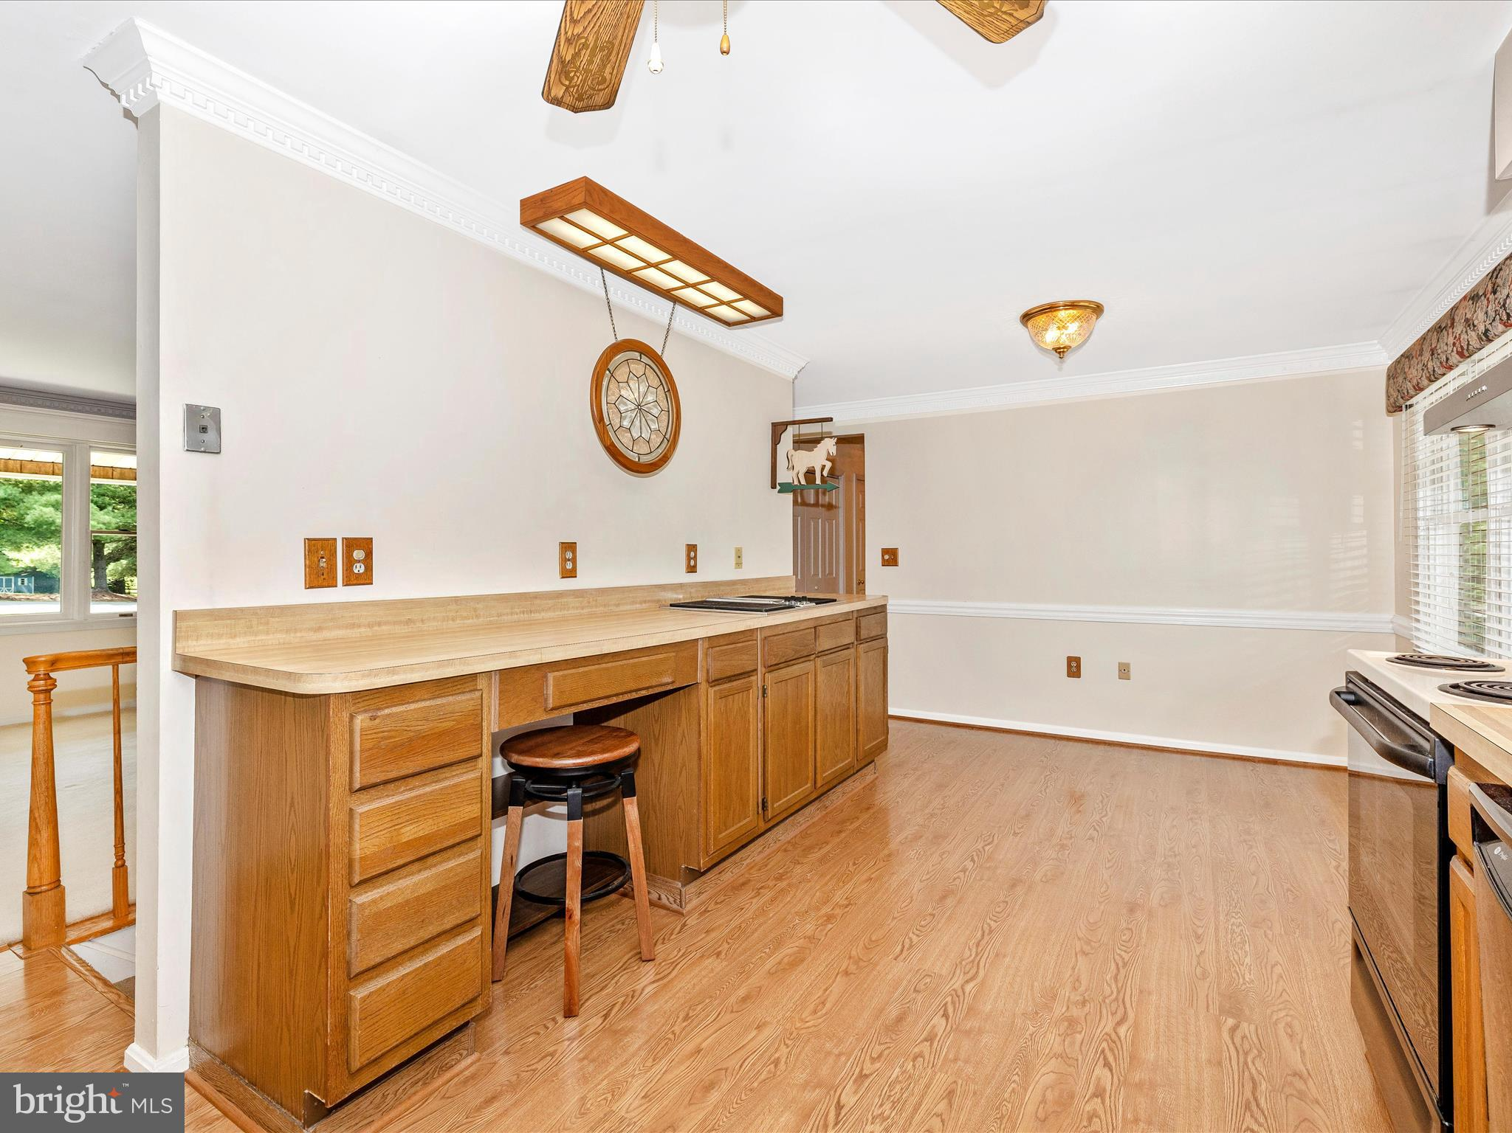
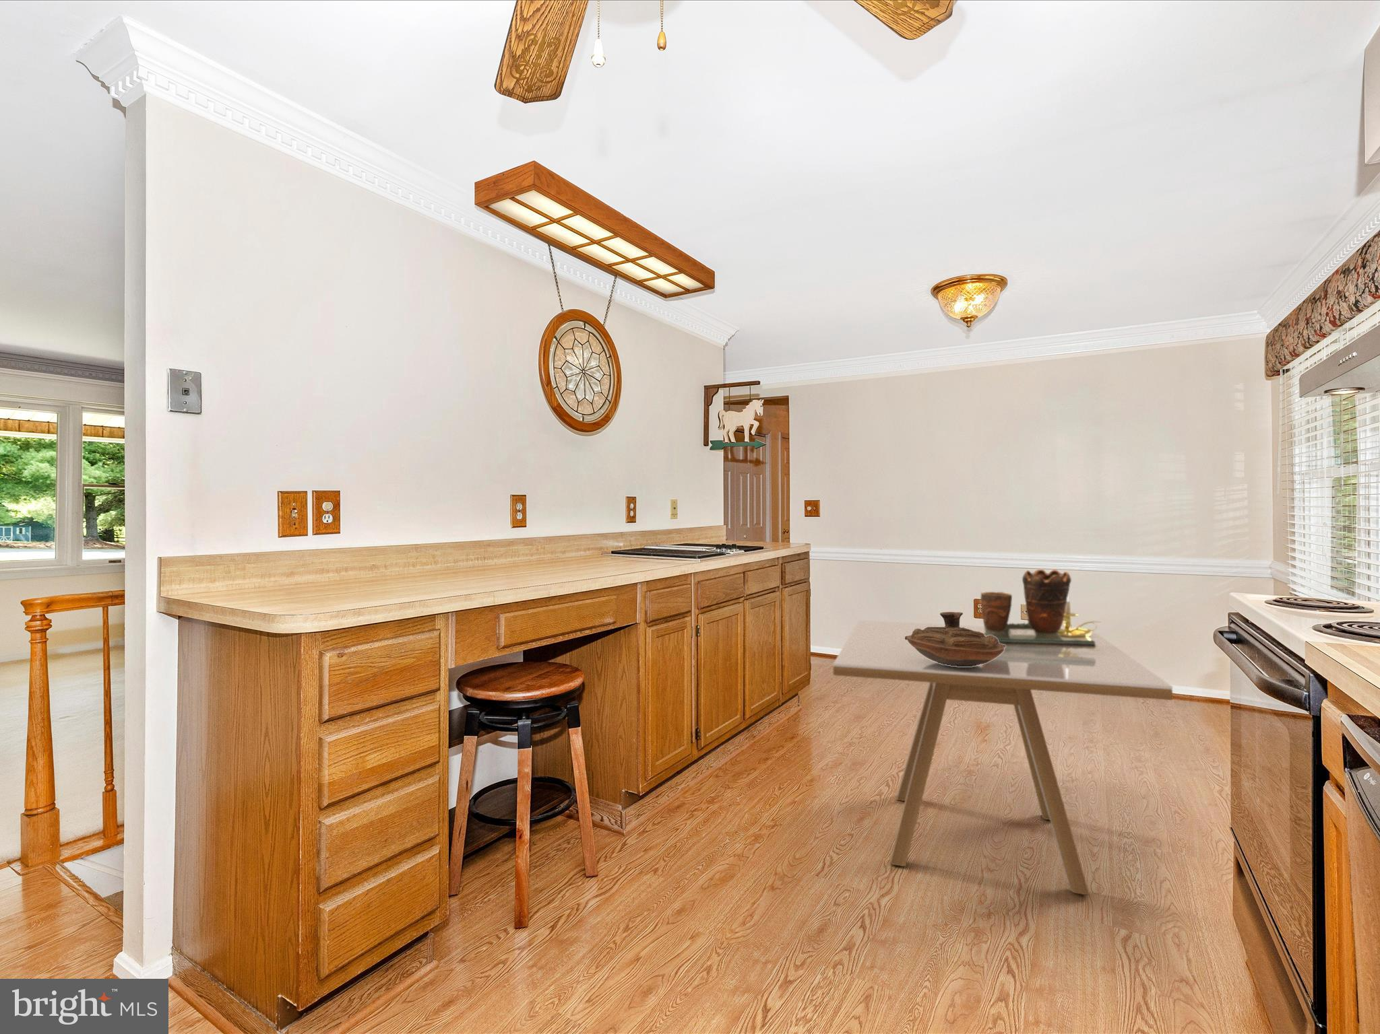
+ clay pot (1029, 606)
+ dining table (982, 702)
+ decorative bowl (955, 638)
+ candle holder (1070, 611)
